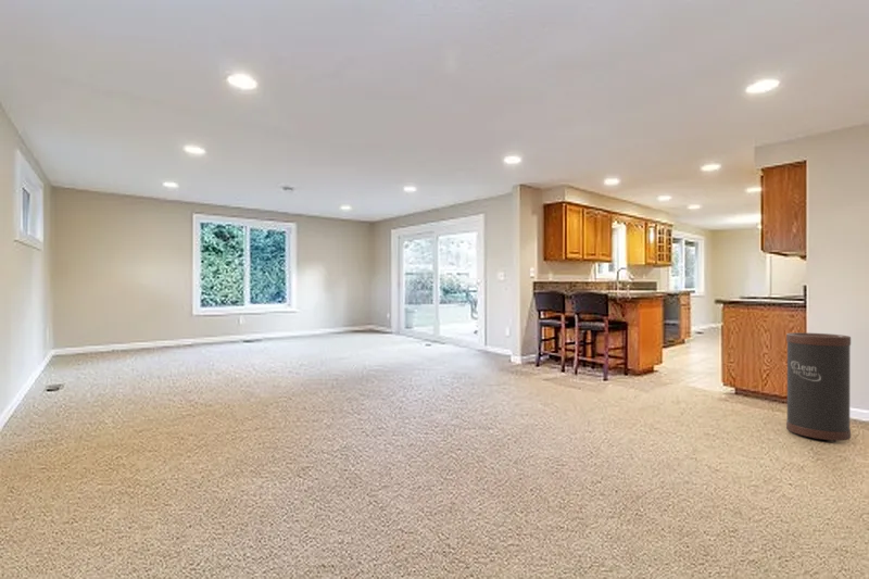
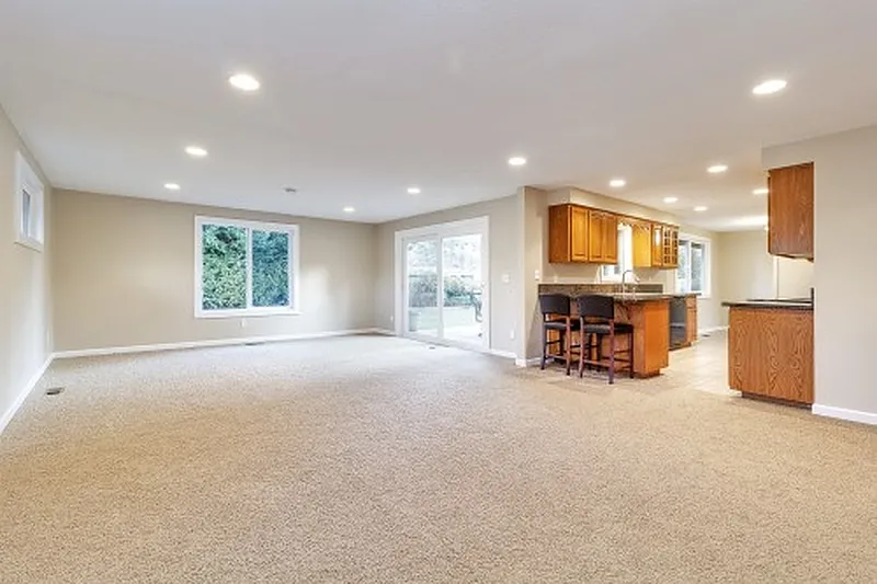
- trash can (817, 385)
